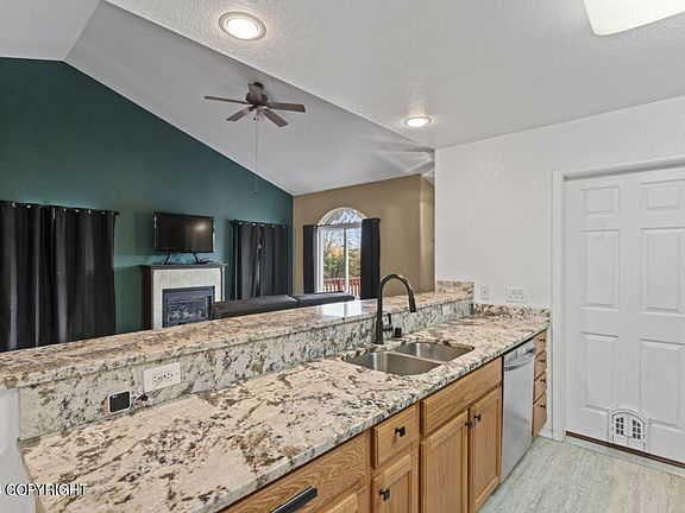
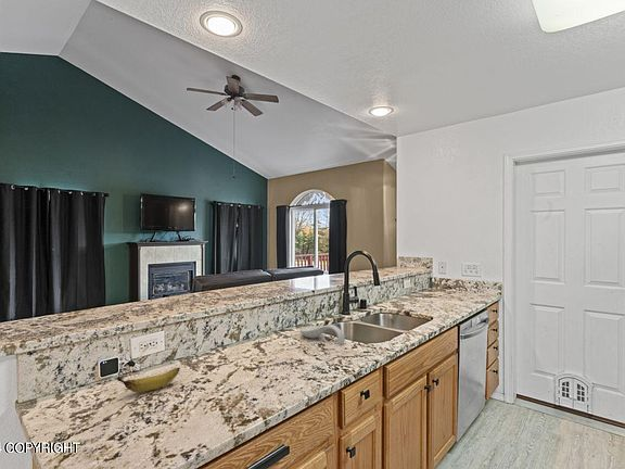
+ banana (150, 379)
+ spoon rest (321, 330)
